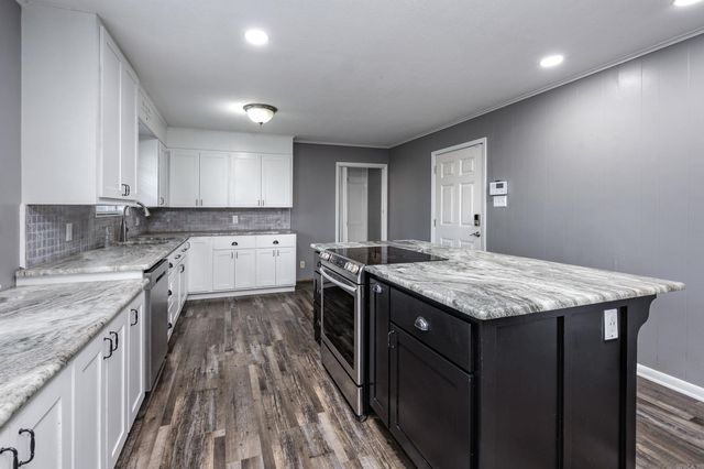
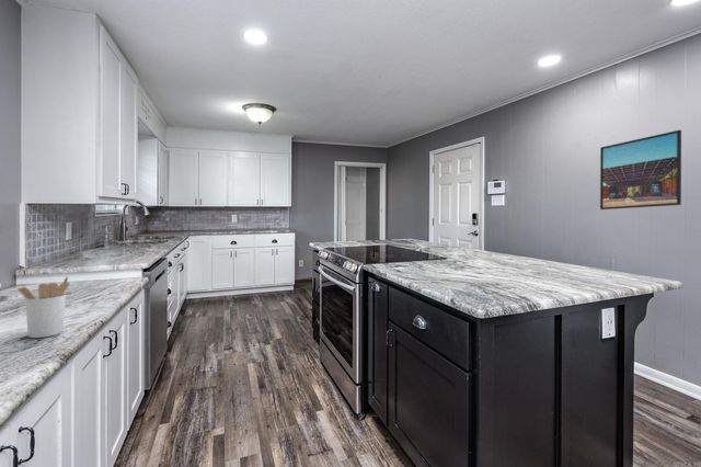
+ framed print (636, 173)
+ utensil holder (48, 306)
